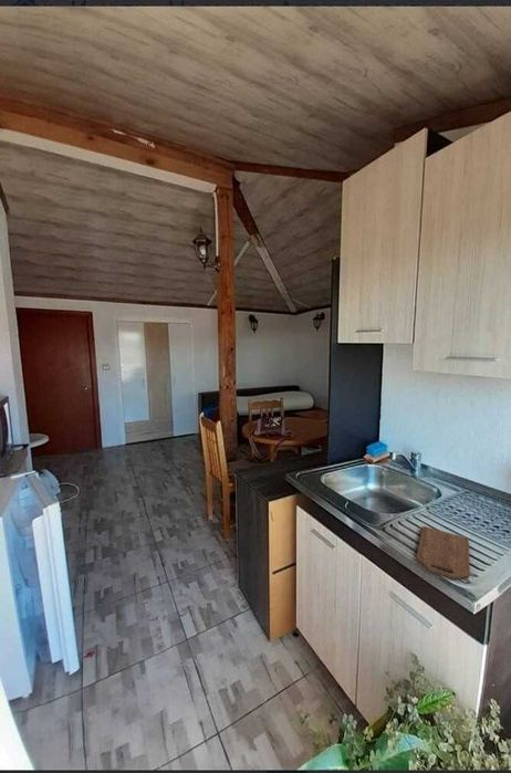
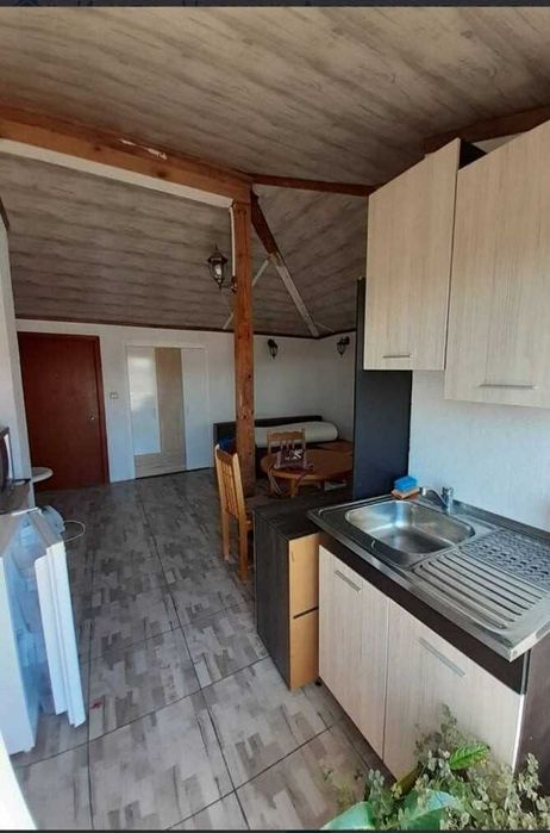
- cutting board (442, 551)
